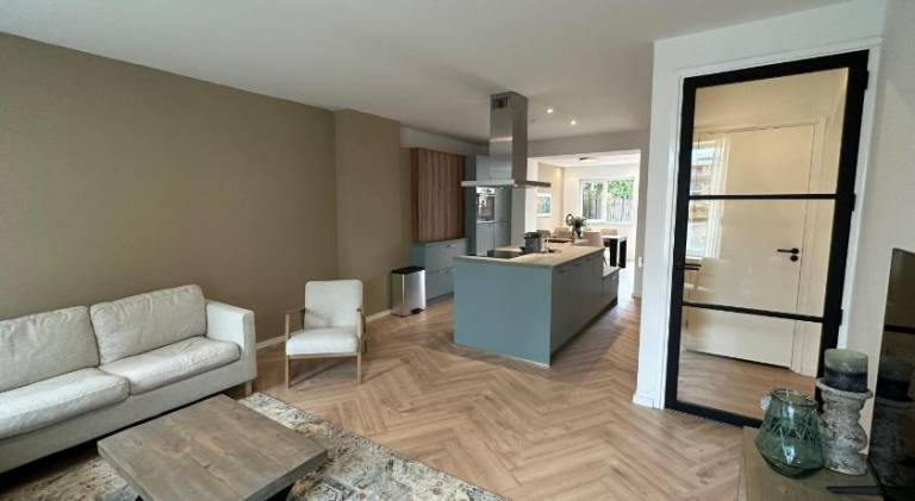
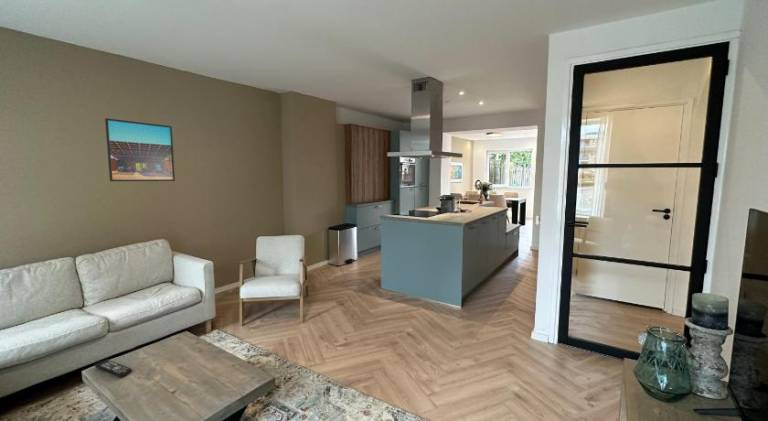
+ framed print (142, 152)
+ remote control (113, 368)
